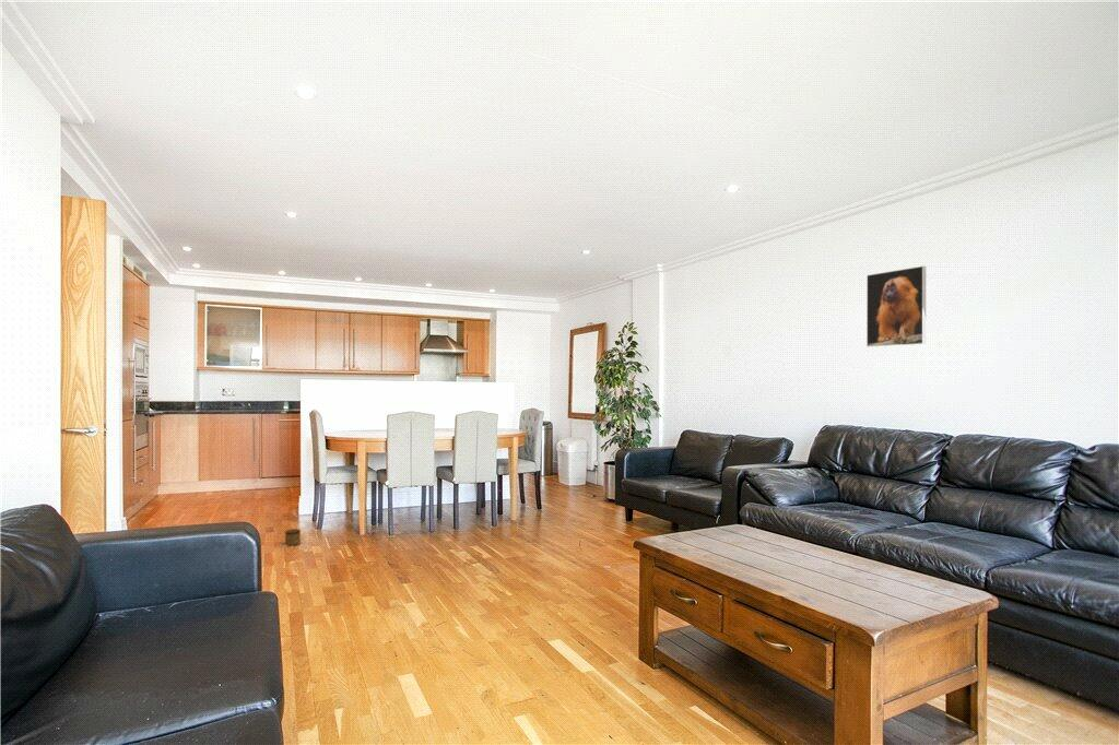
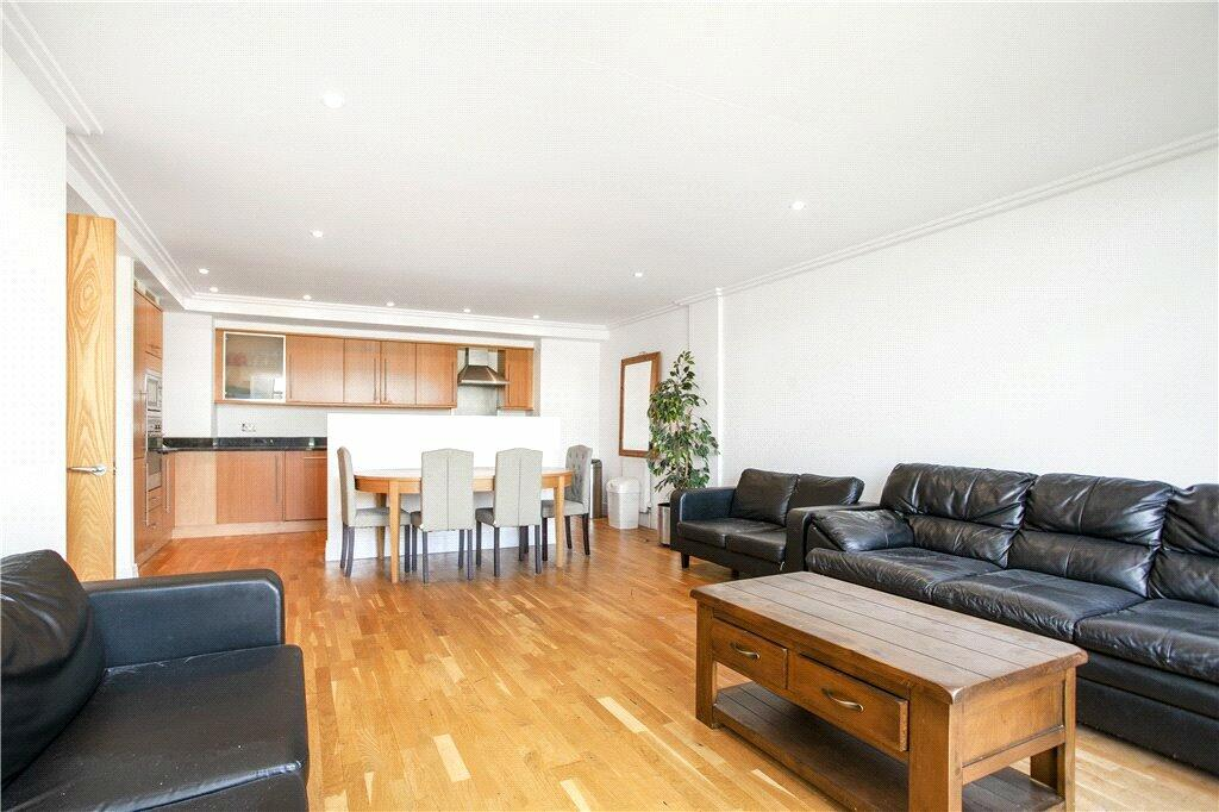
- speaker (290, 536)
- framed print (895, 308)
